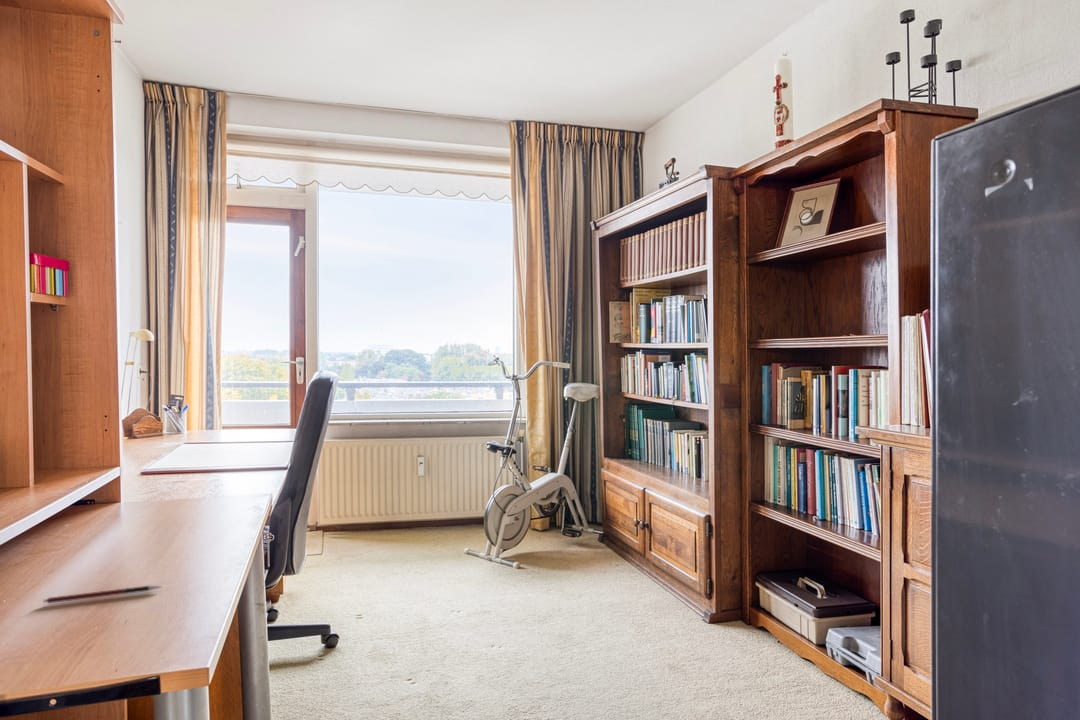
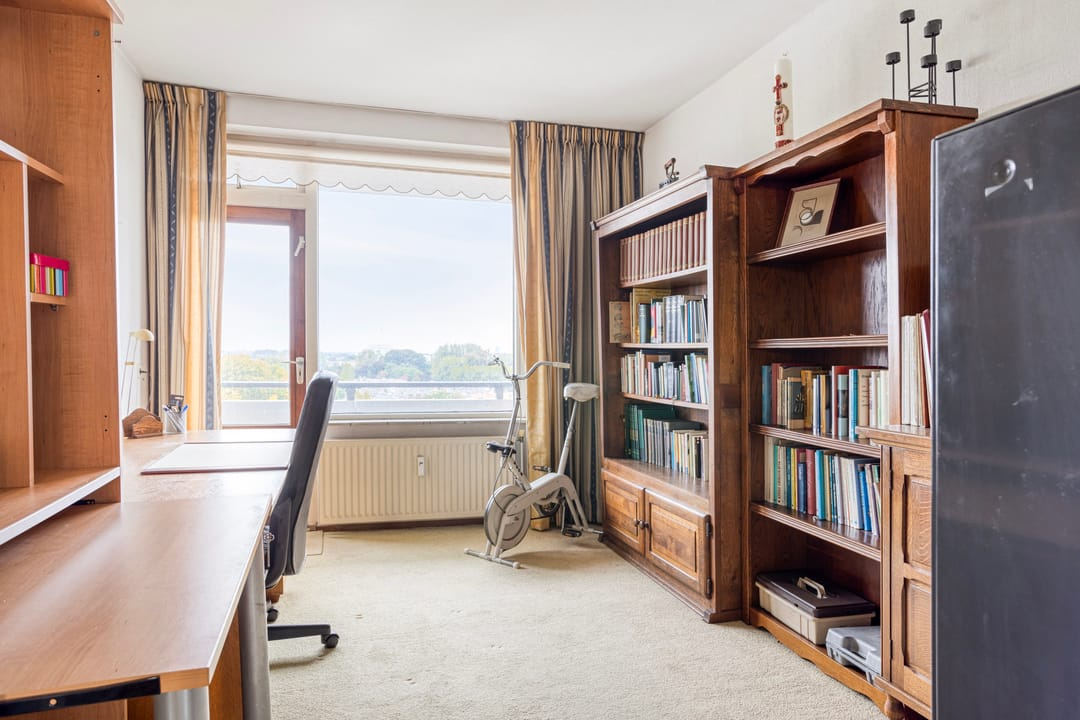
- pen (104, 593)
